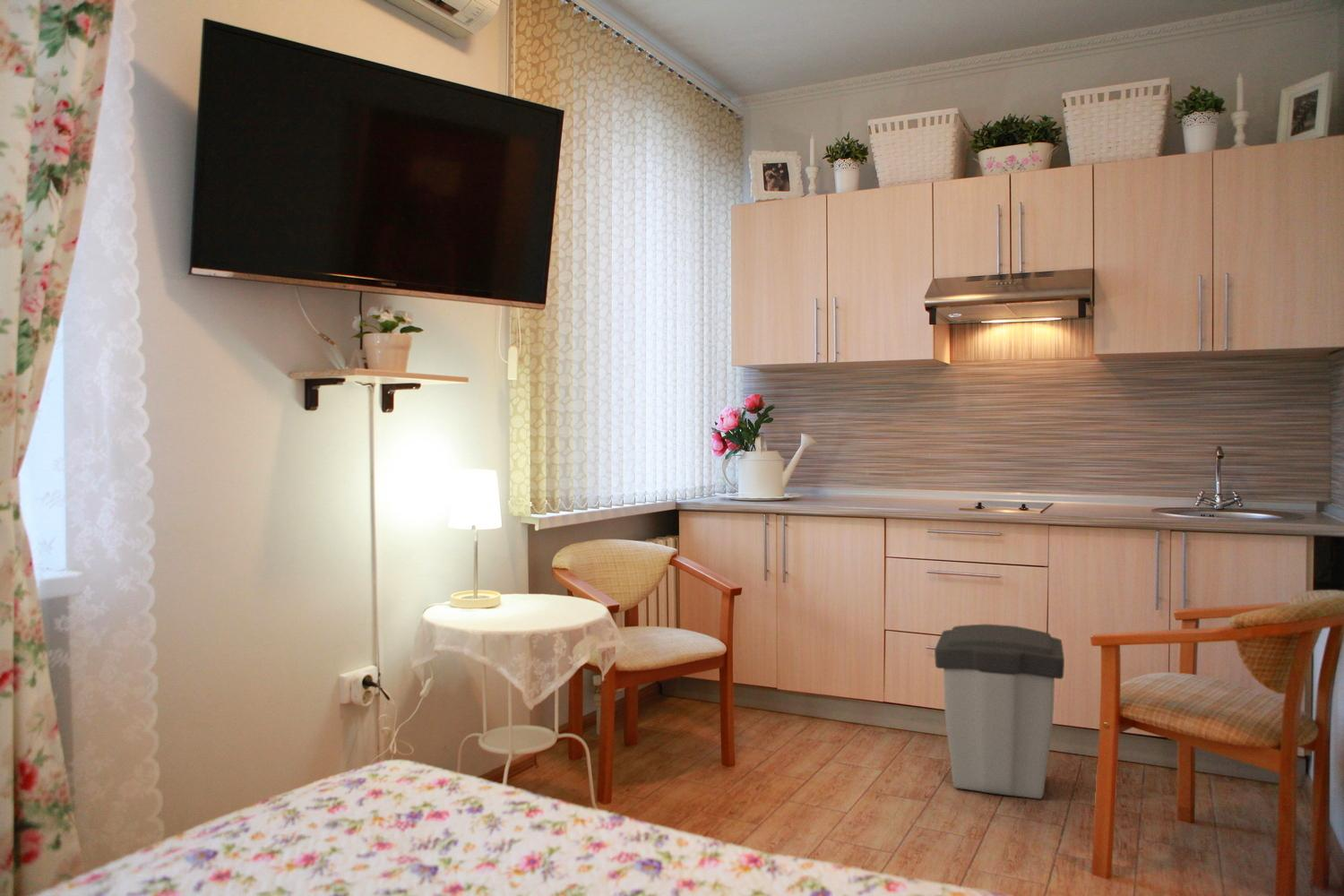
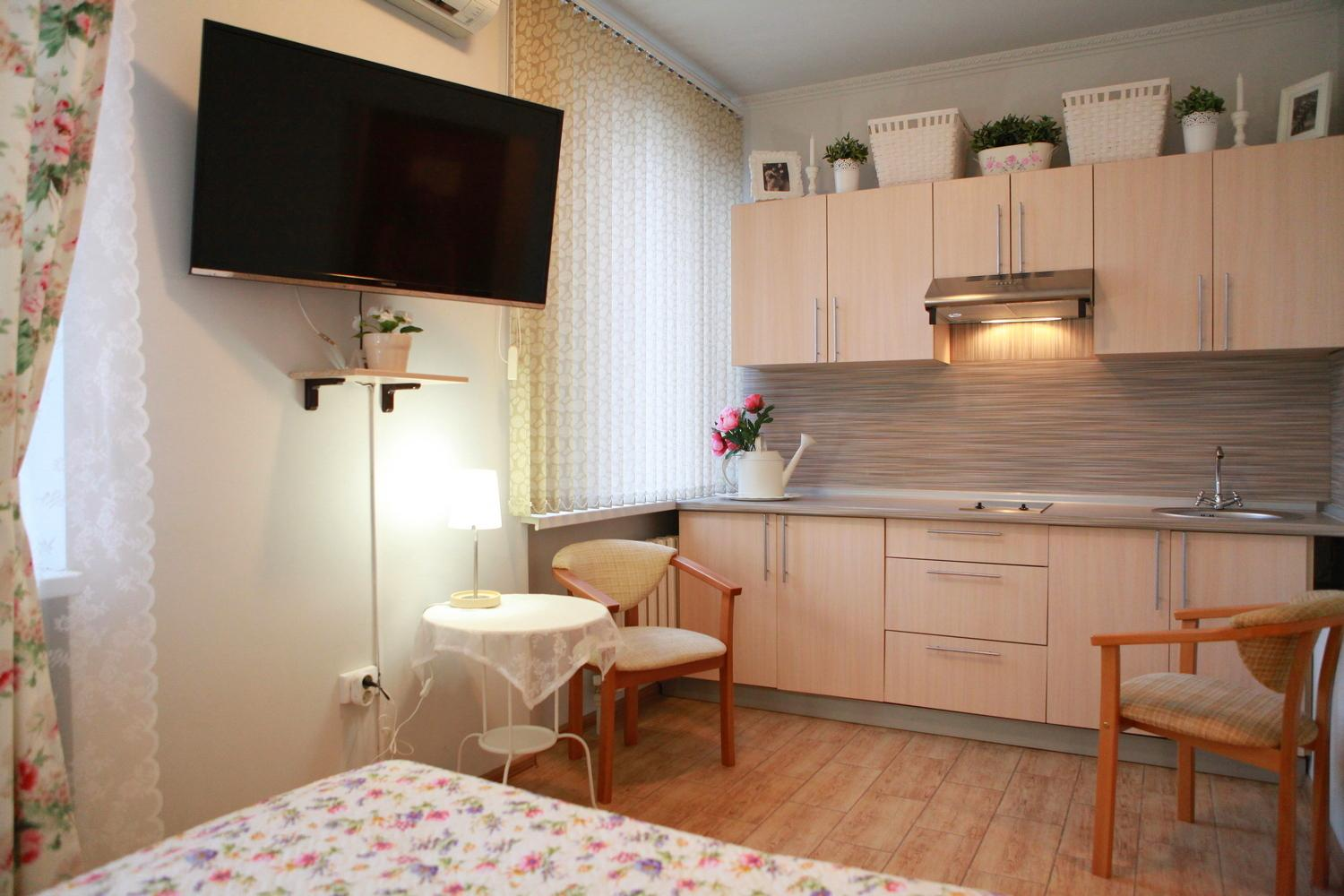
- trash can (999, 709)
